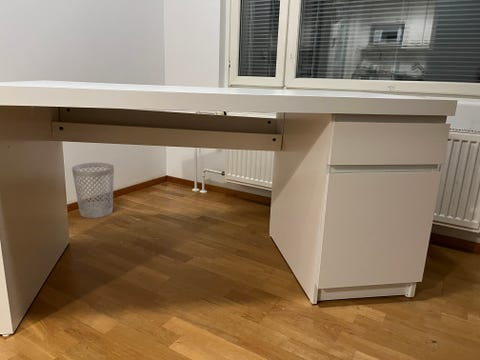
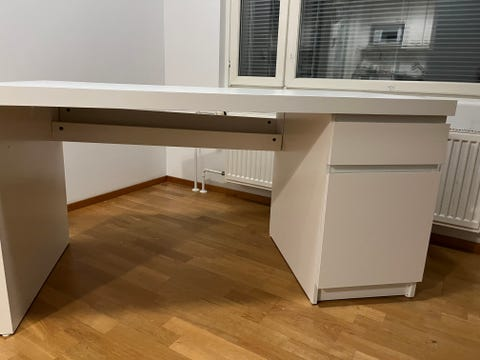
- wastebasket (95, 190)
